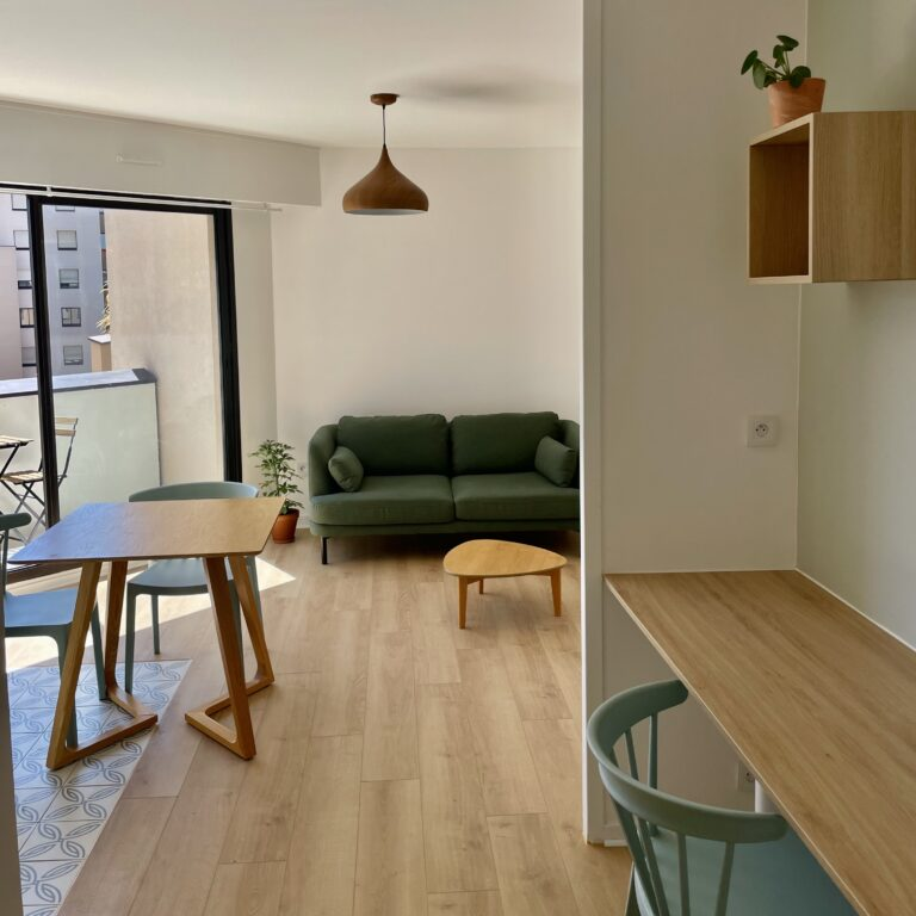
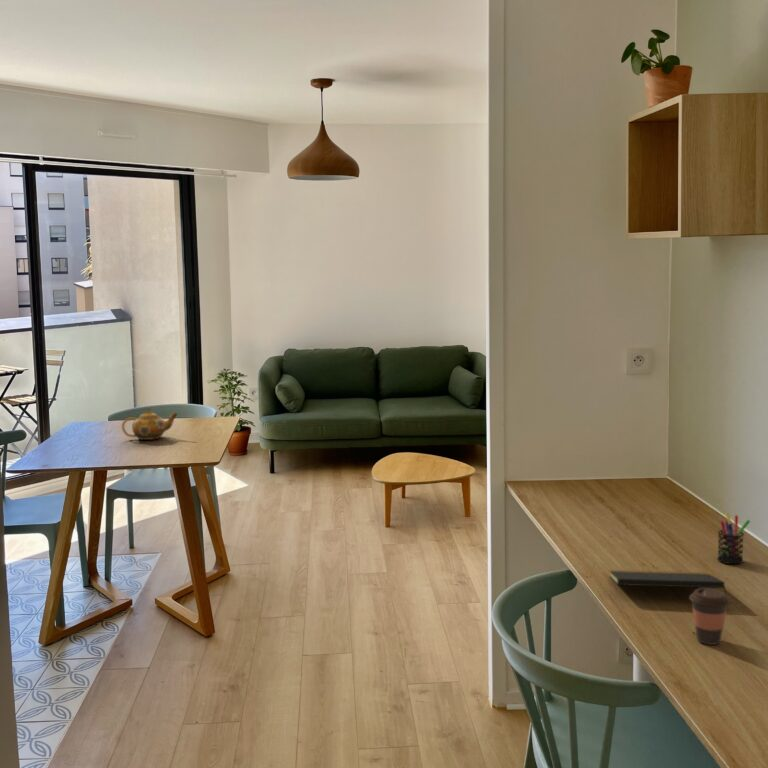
+ coffee cup (709, 616)
+ teapot (149, 423)
+ pen holder (734, 536)
+ notepad (663, 578)
